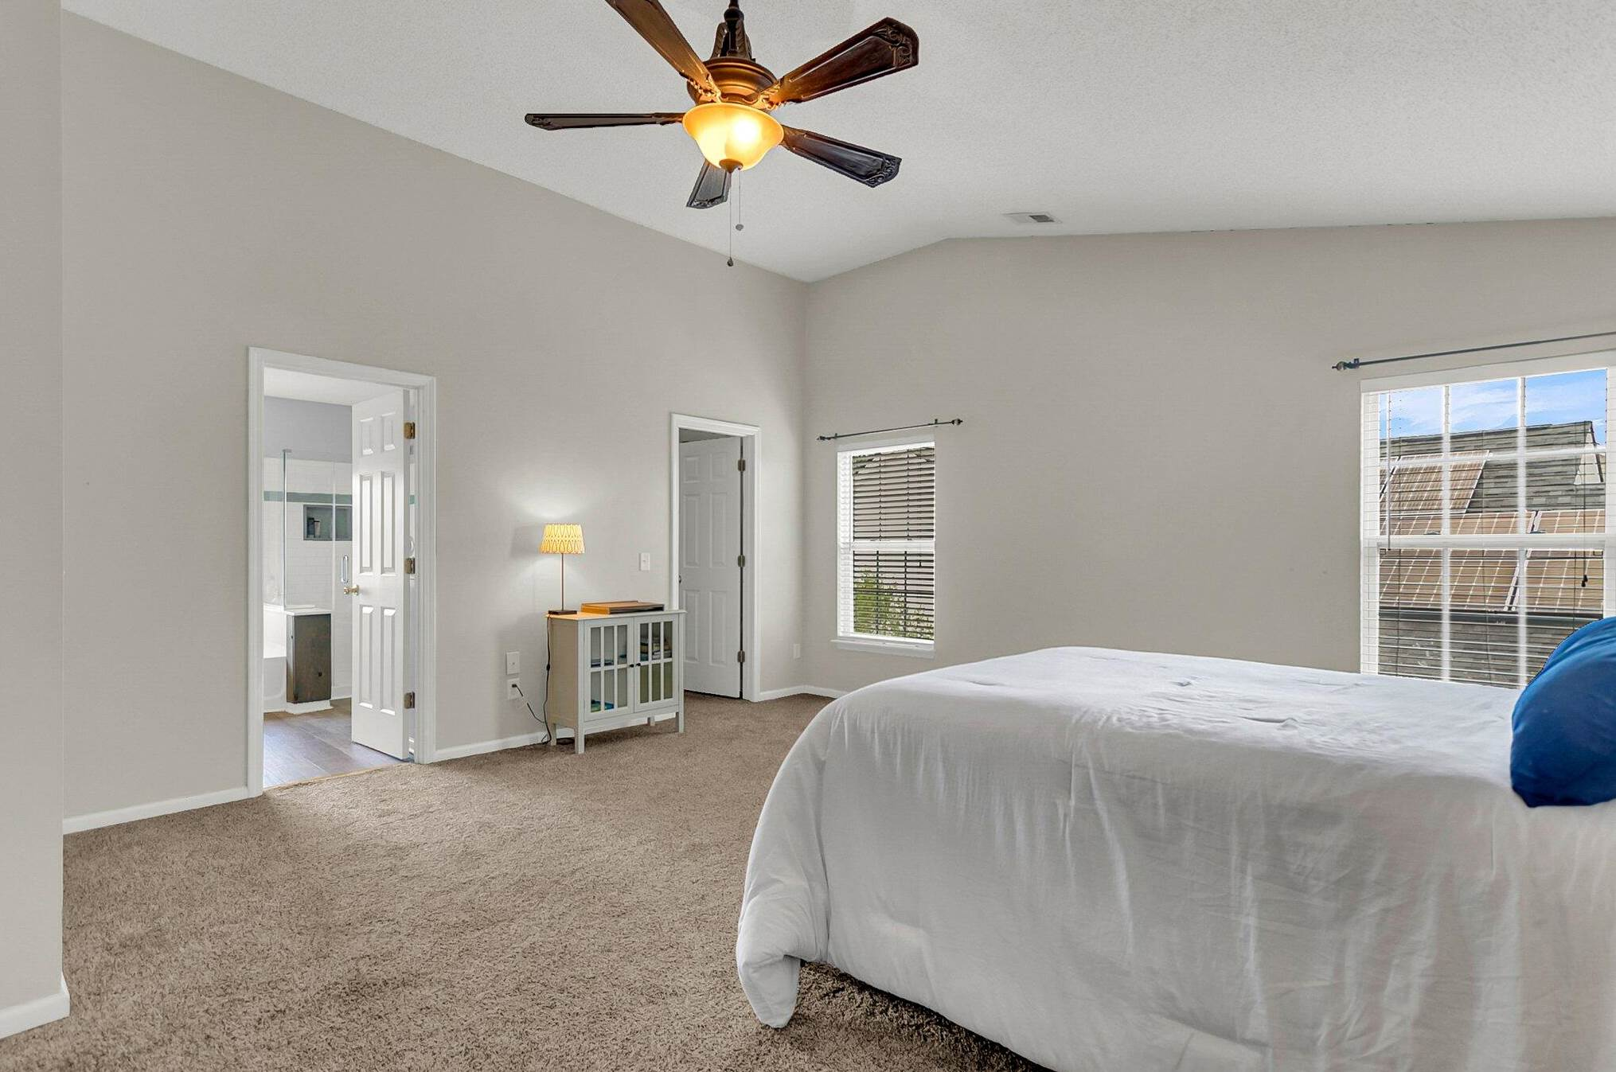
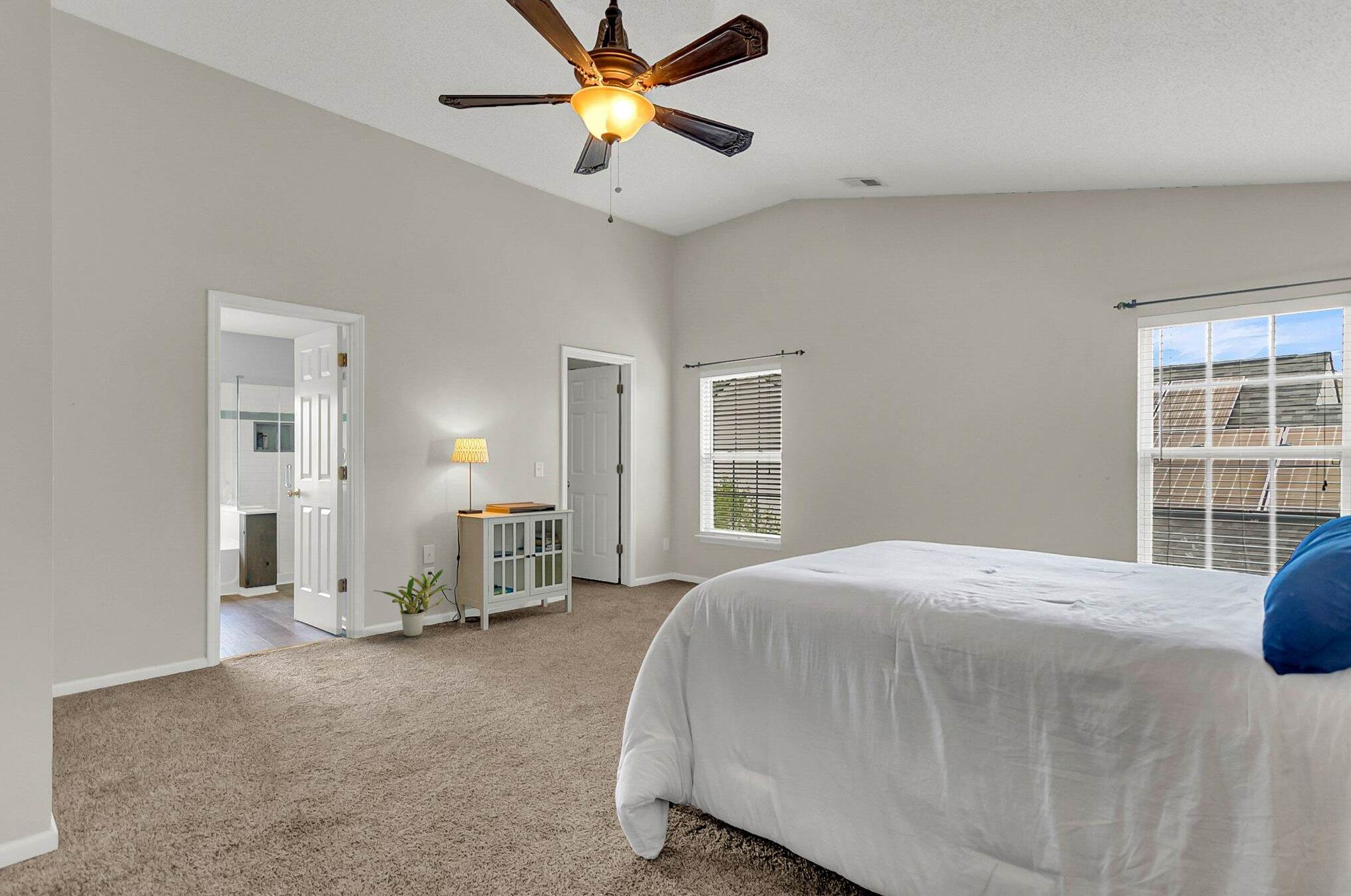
+ potted plant (419, 603)
